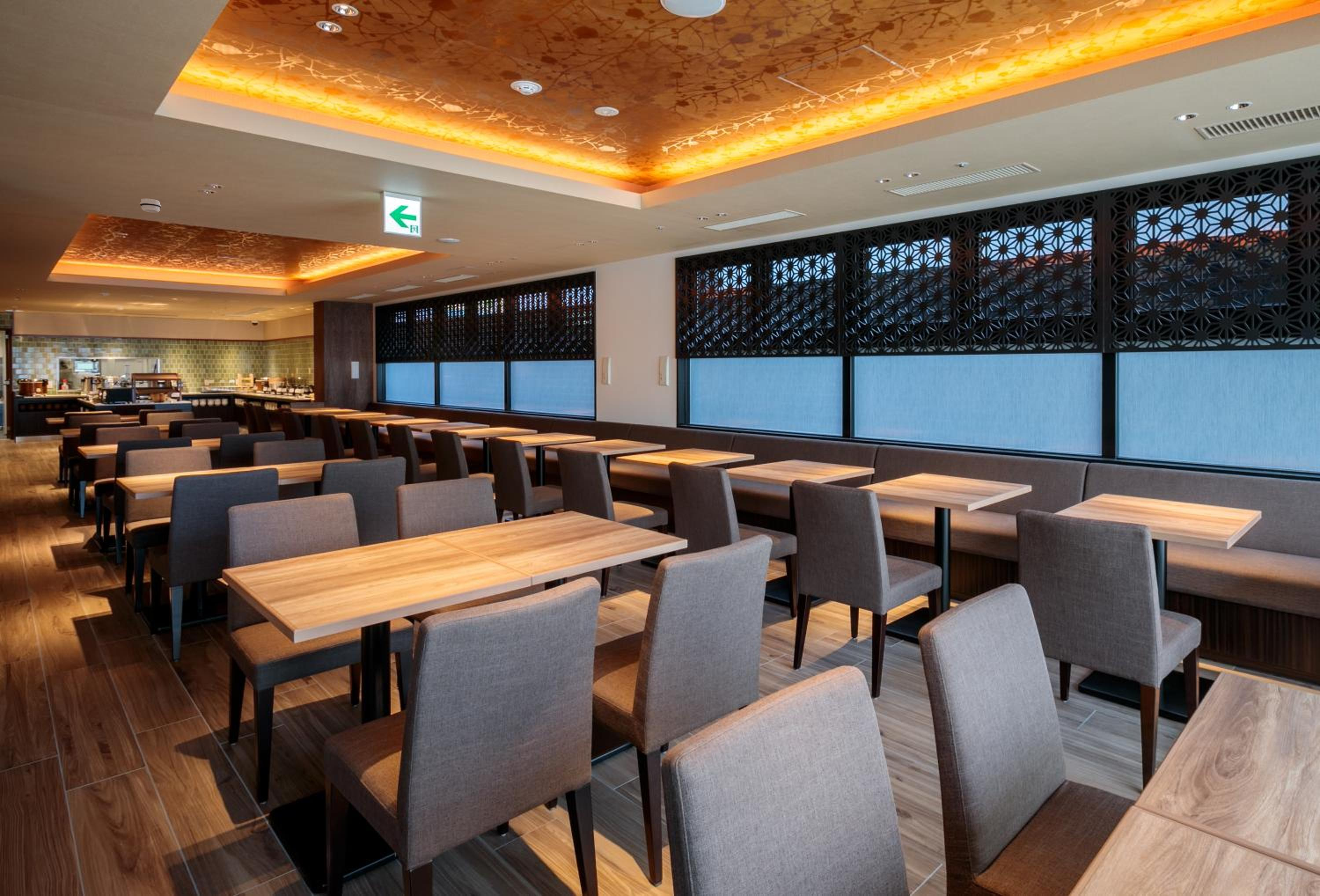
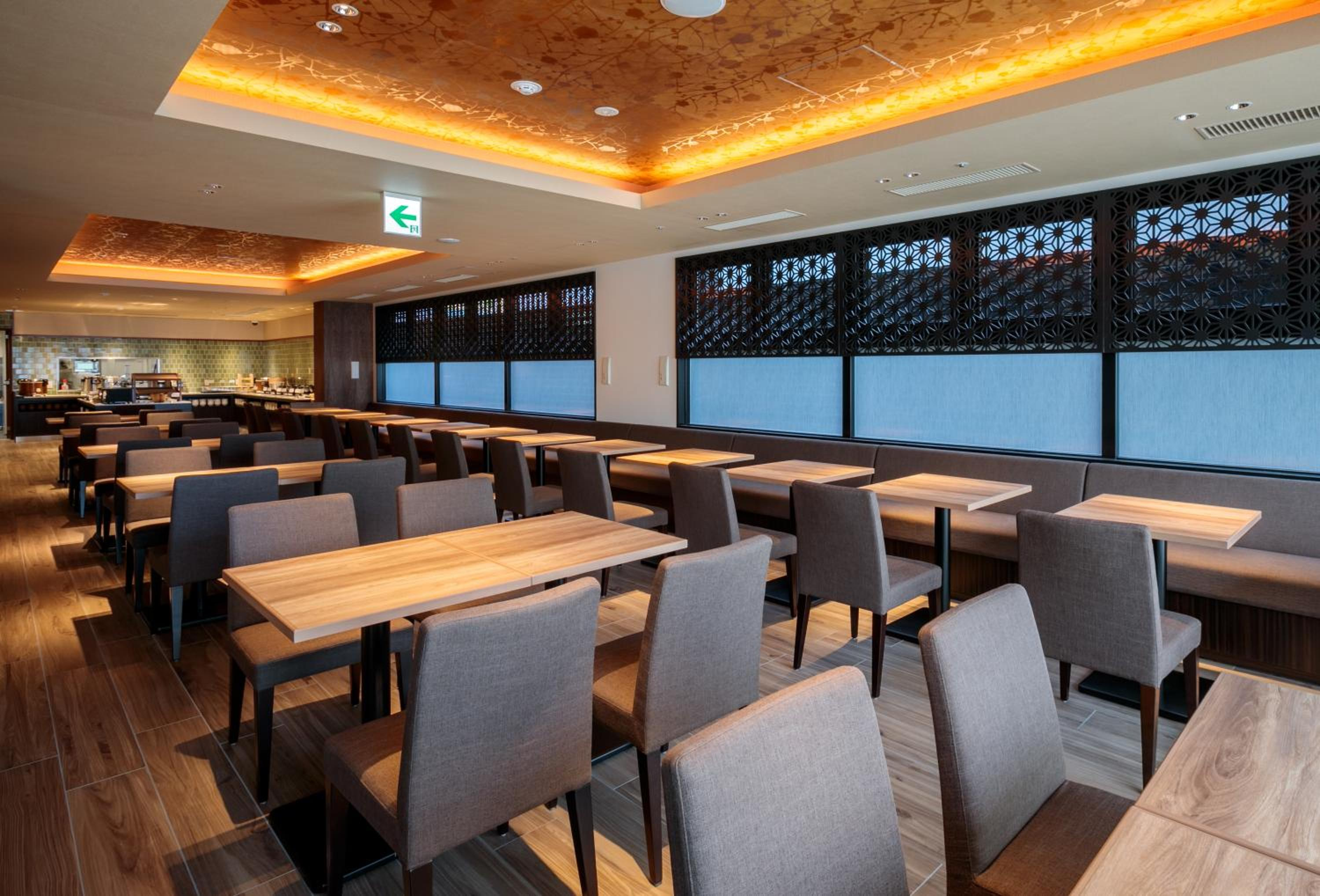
- smoke detector (150, 206)
